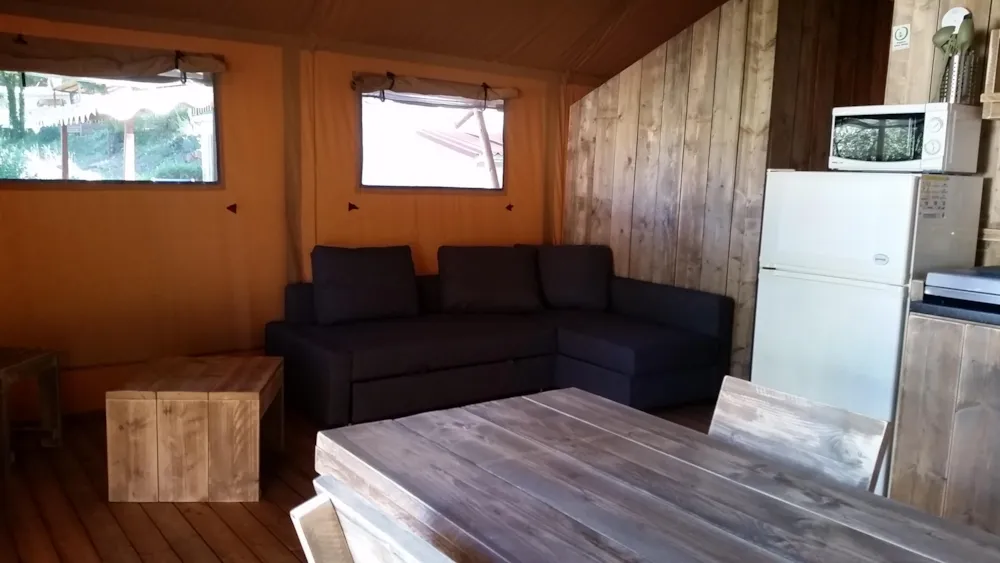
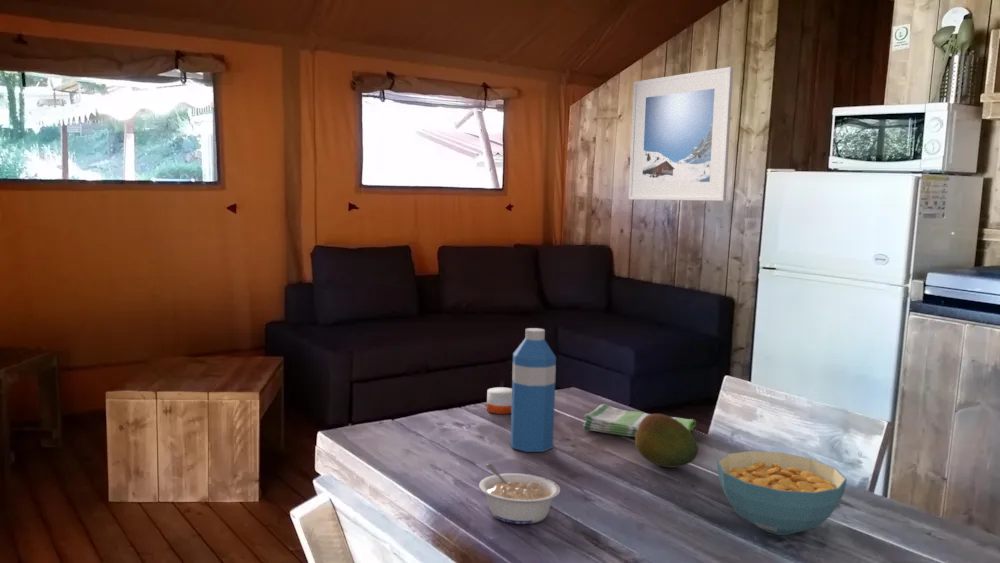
+ candle (502, 389)
+ cereal bowl (778, 498)
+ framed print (677, 138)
+ water bottle (533, 387)
+ fruit (666, 440)
+ legume (516, 496)
+ dish towel (639, 420)
